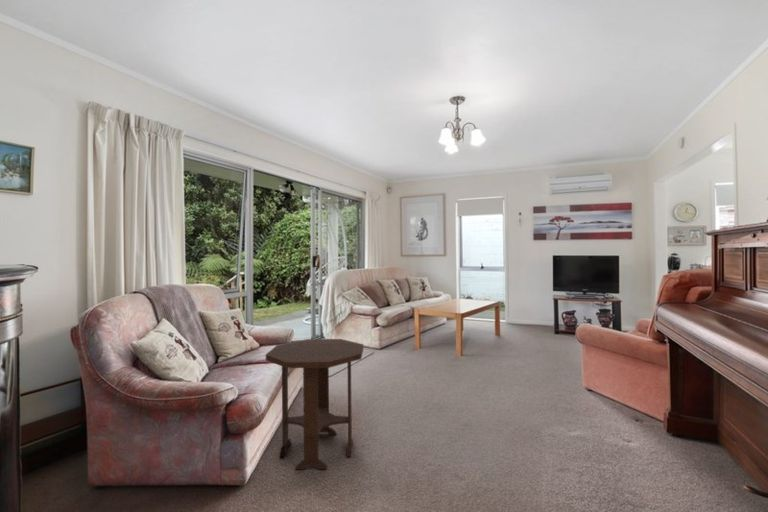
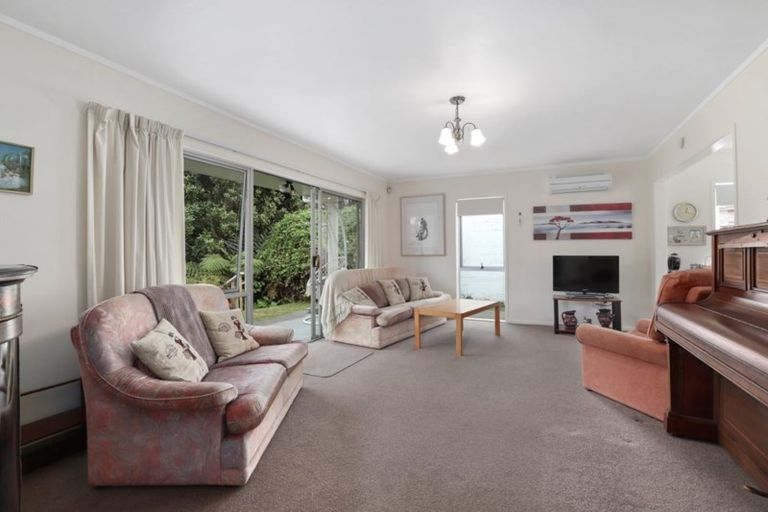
- side table (317, 399)
